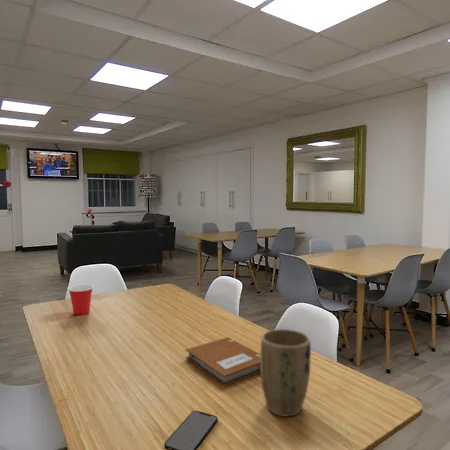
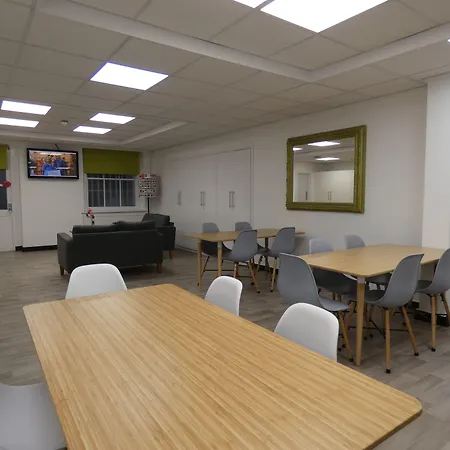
- notebook (228, 359)
- plant pot (285, 372)
- smartphone (192, 431)
- cup (81, 299)
